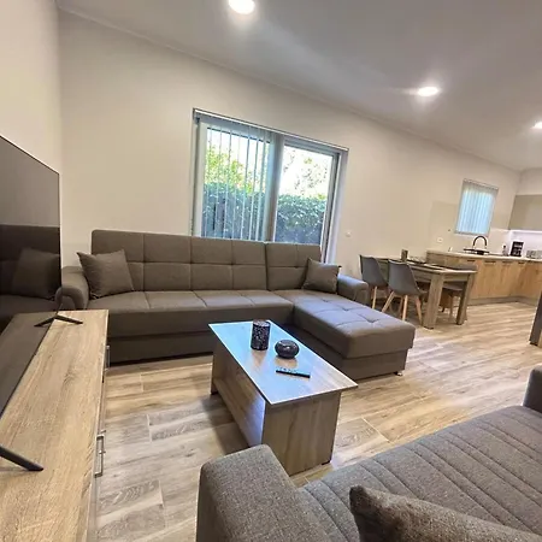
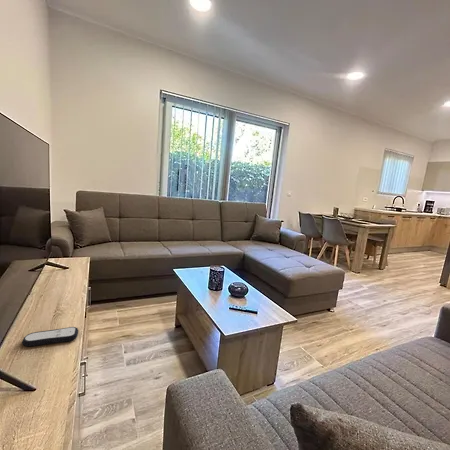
+ remote control (51, 336)
